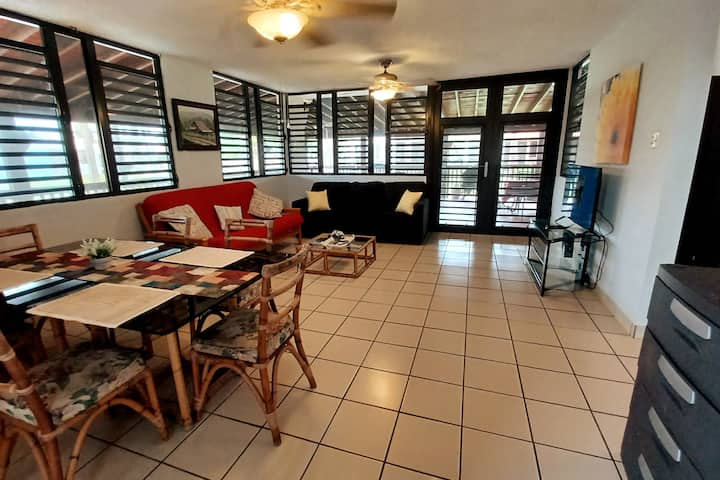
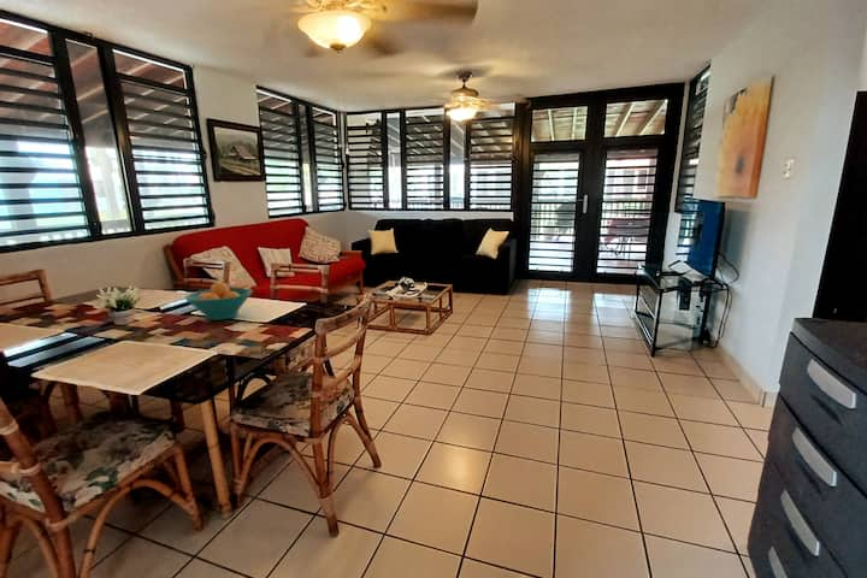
+ fruit bowl (219, 300)
